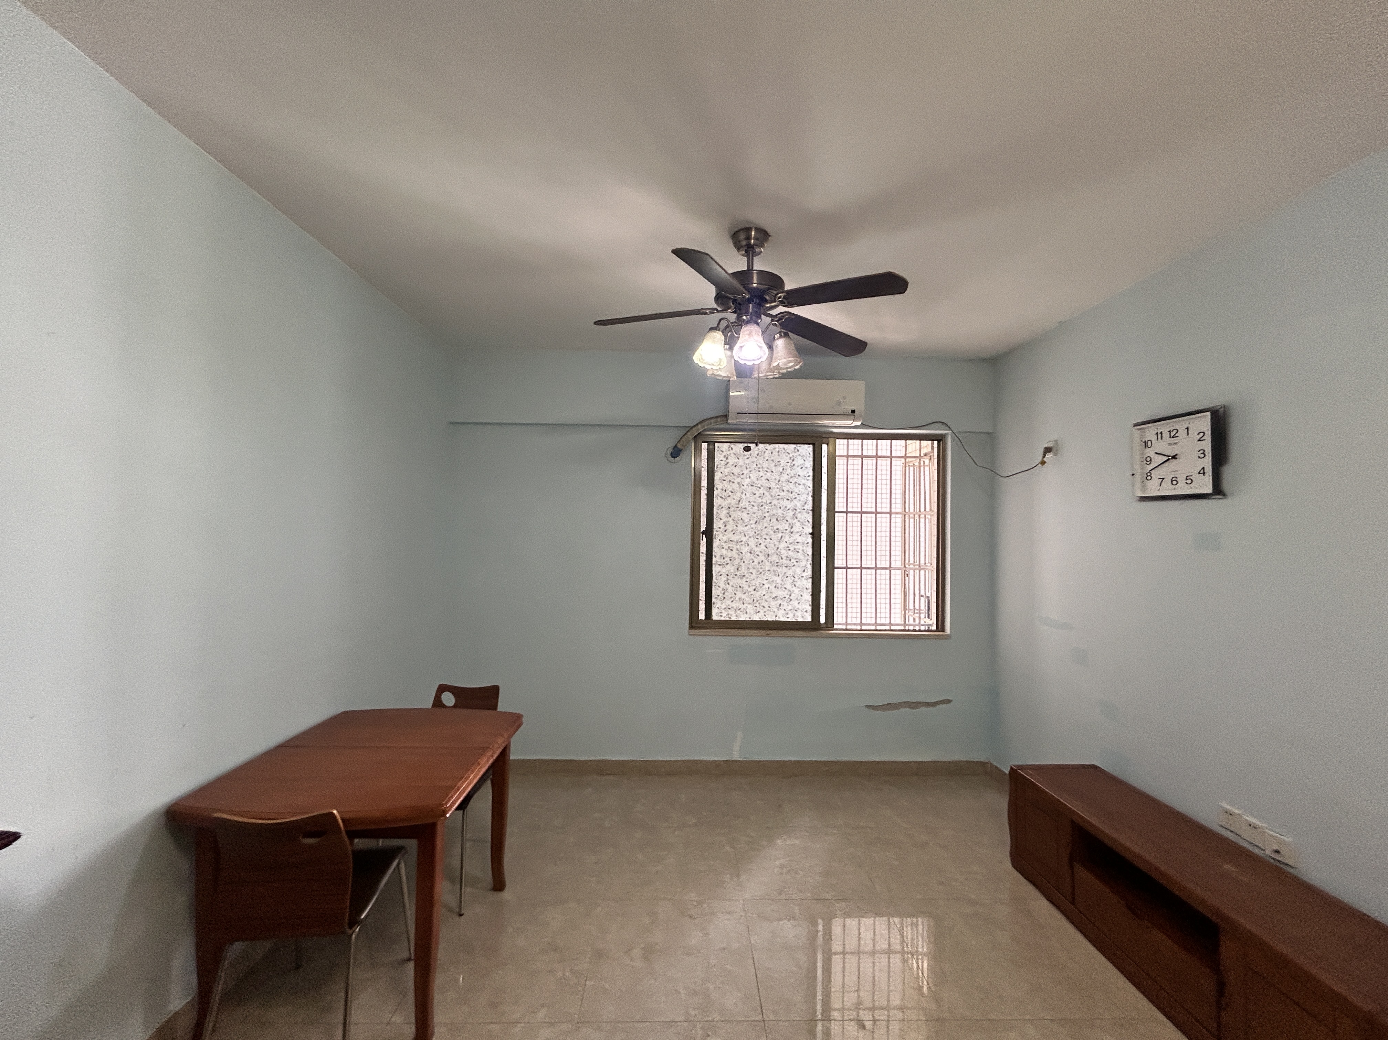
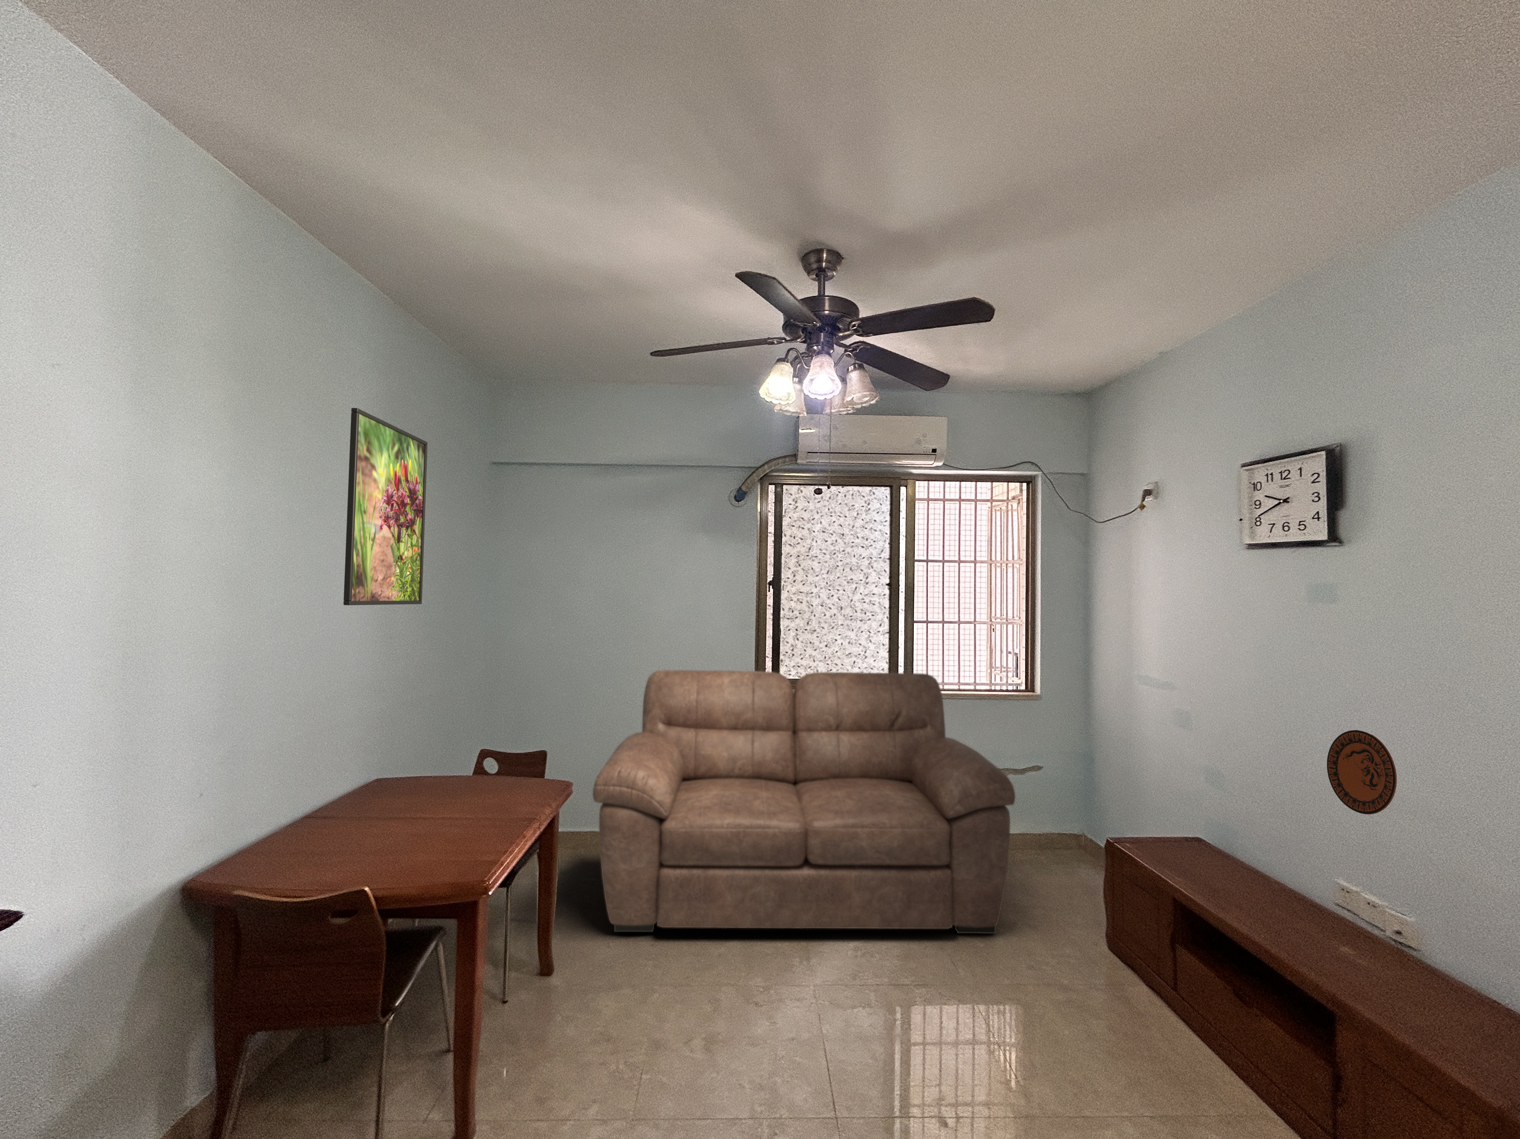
+ sofa (797, 782)
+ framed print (390, 514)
+ decorative plate (1361, 772)
